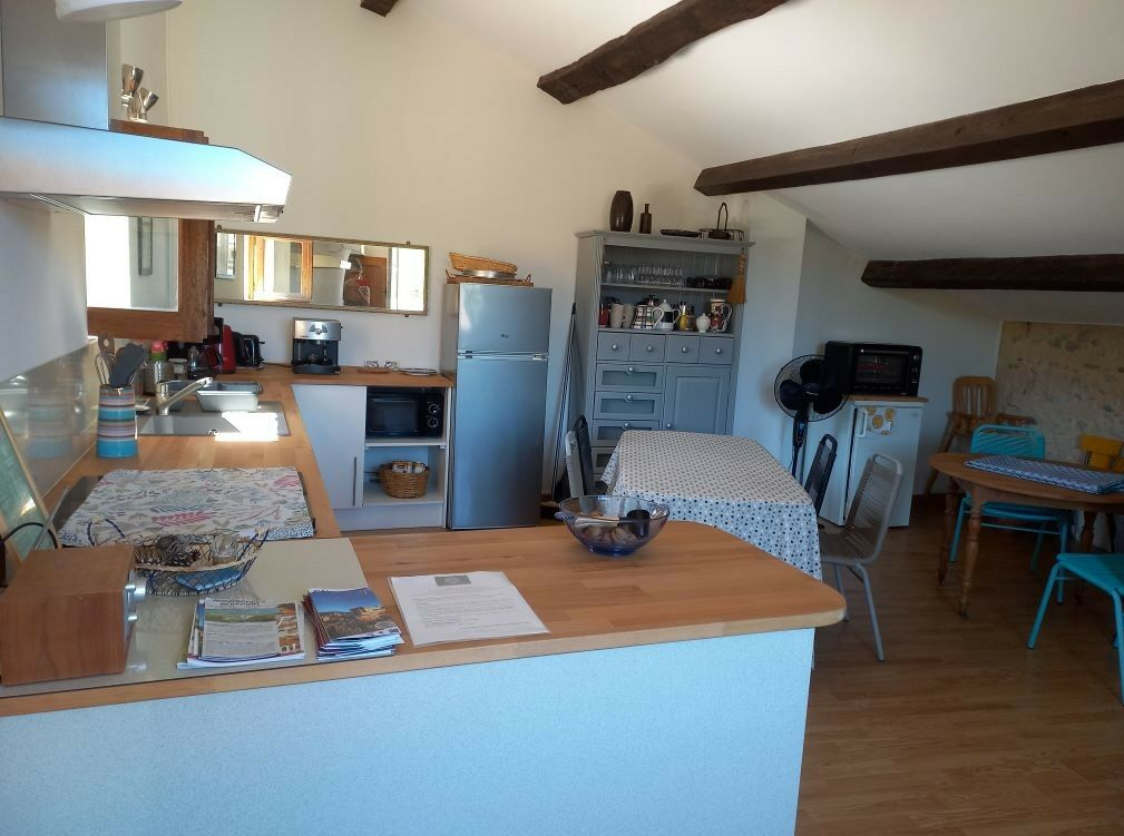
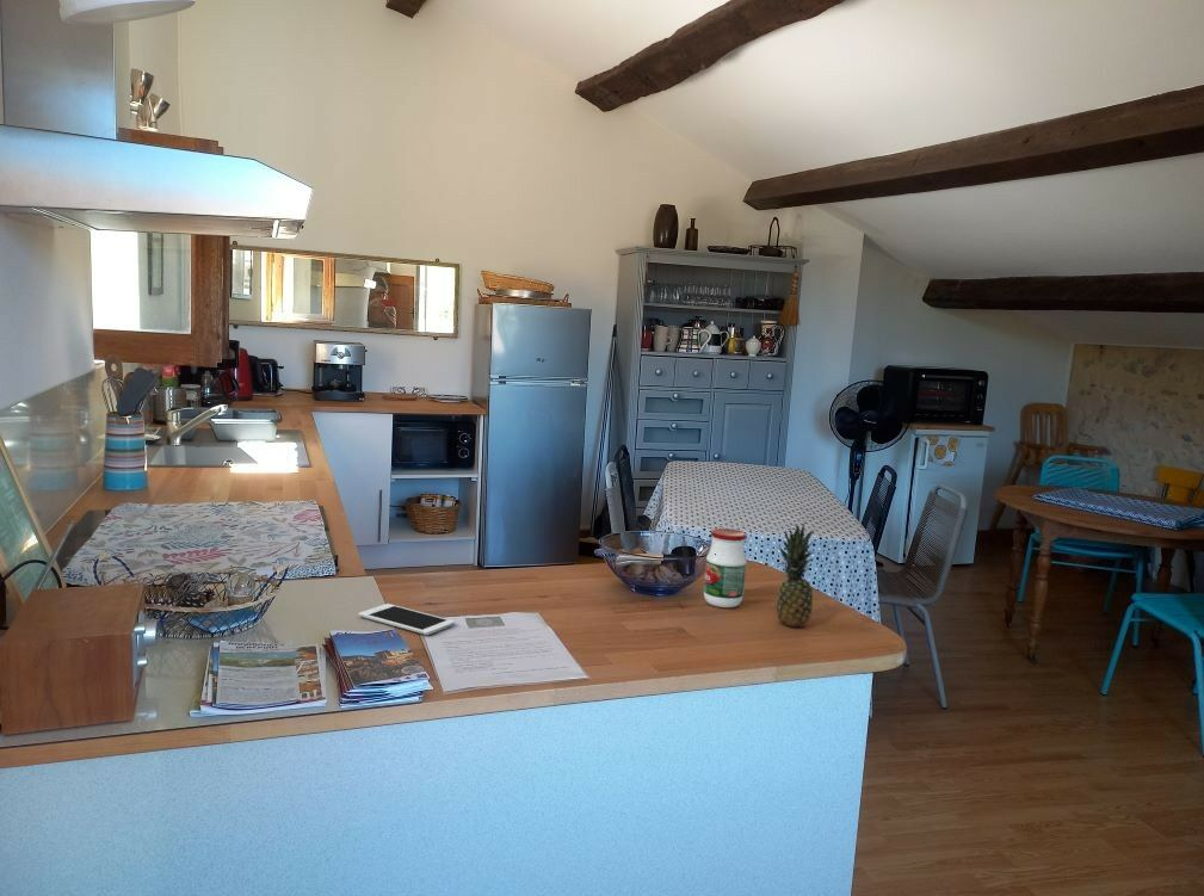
+ jar (726, 568)
+ cell phone (406, 618)
+ fruit (795, 573)
